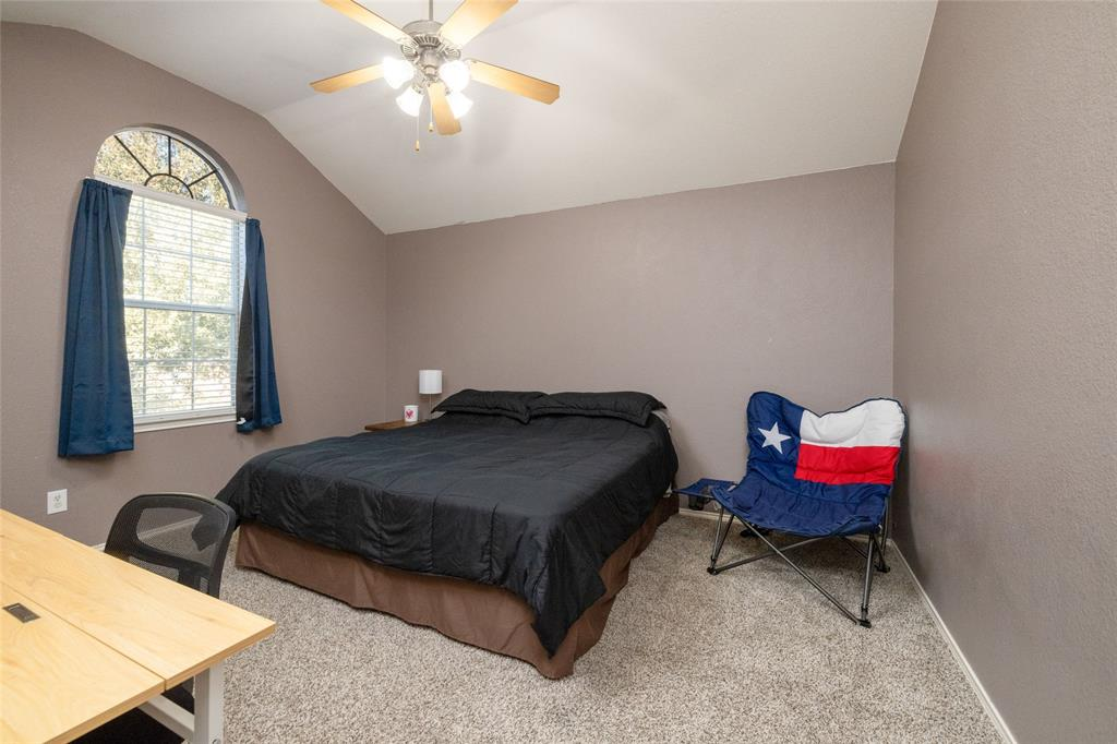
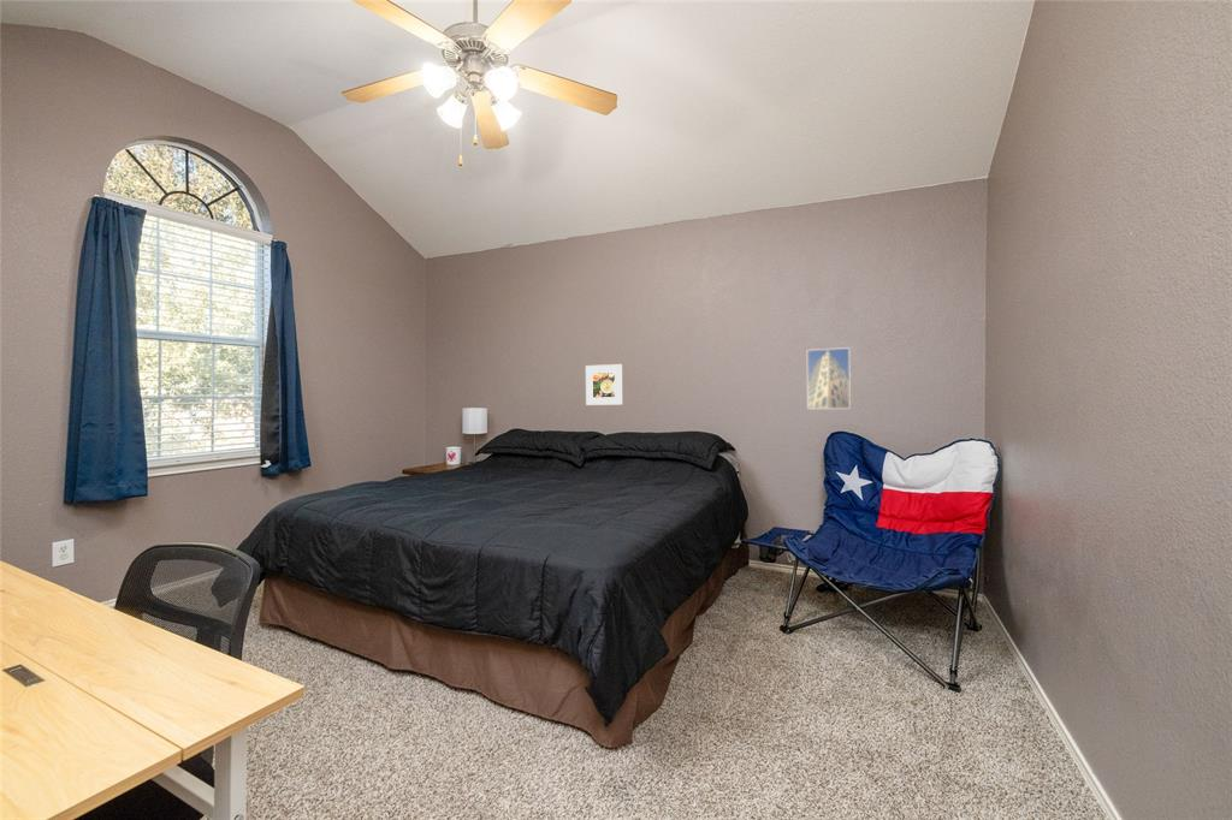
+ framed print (828, 379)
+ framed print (604, 385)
